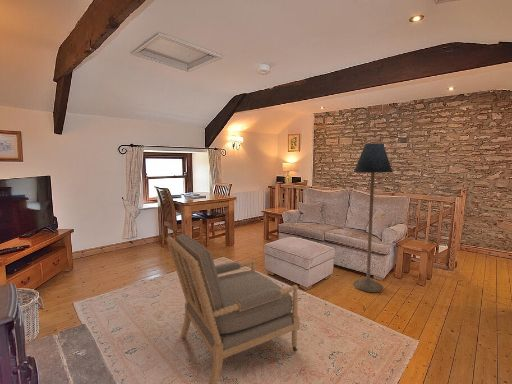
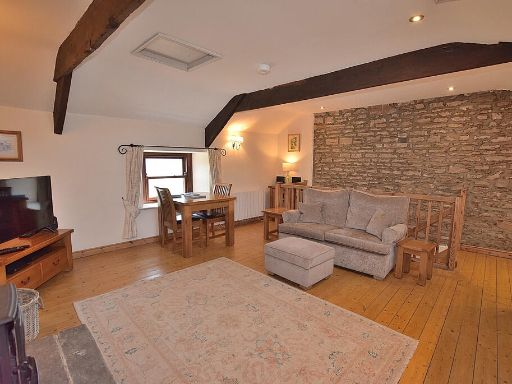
- floor lamp (371, 216)
- armchair (231, 291)
